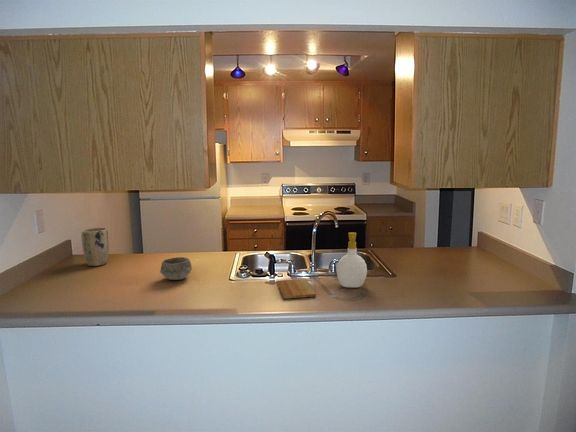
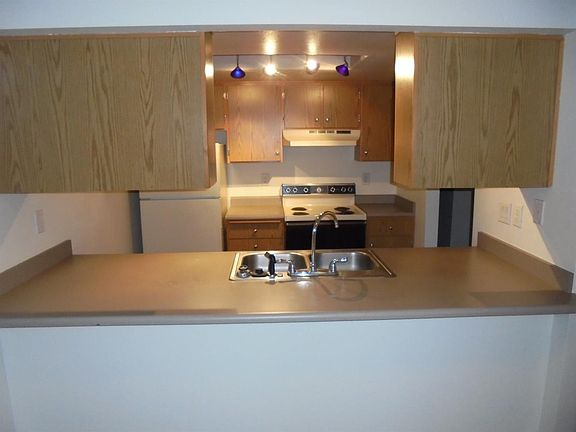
- plant pot (95, 246)
- bowl (175, 269)
- soap bottle (351, 260)
- cutting board (295, 288)
